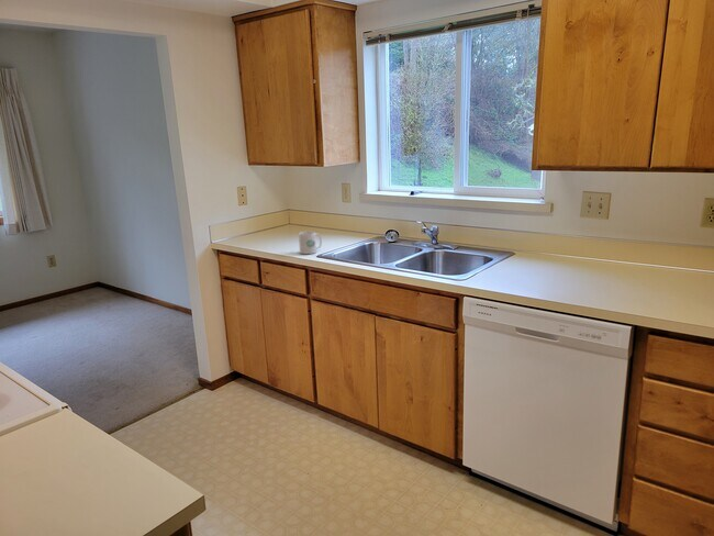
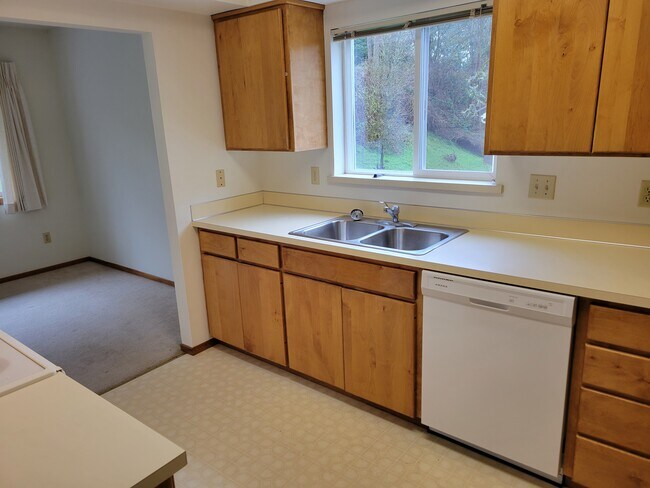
- mug (310, 242)
